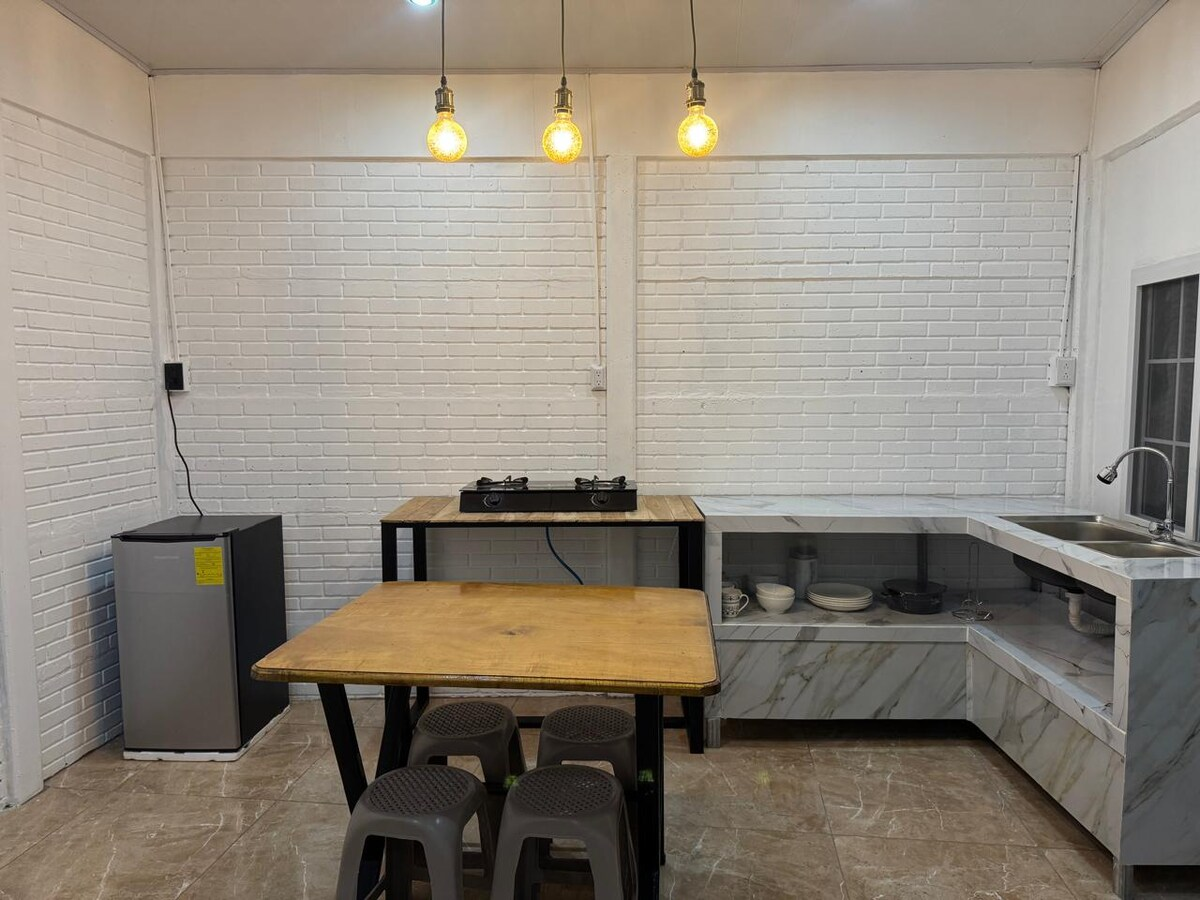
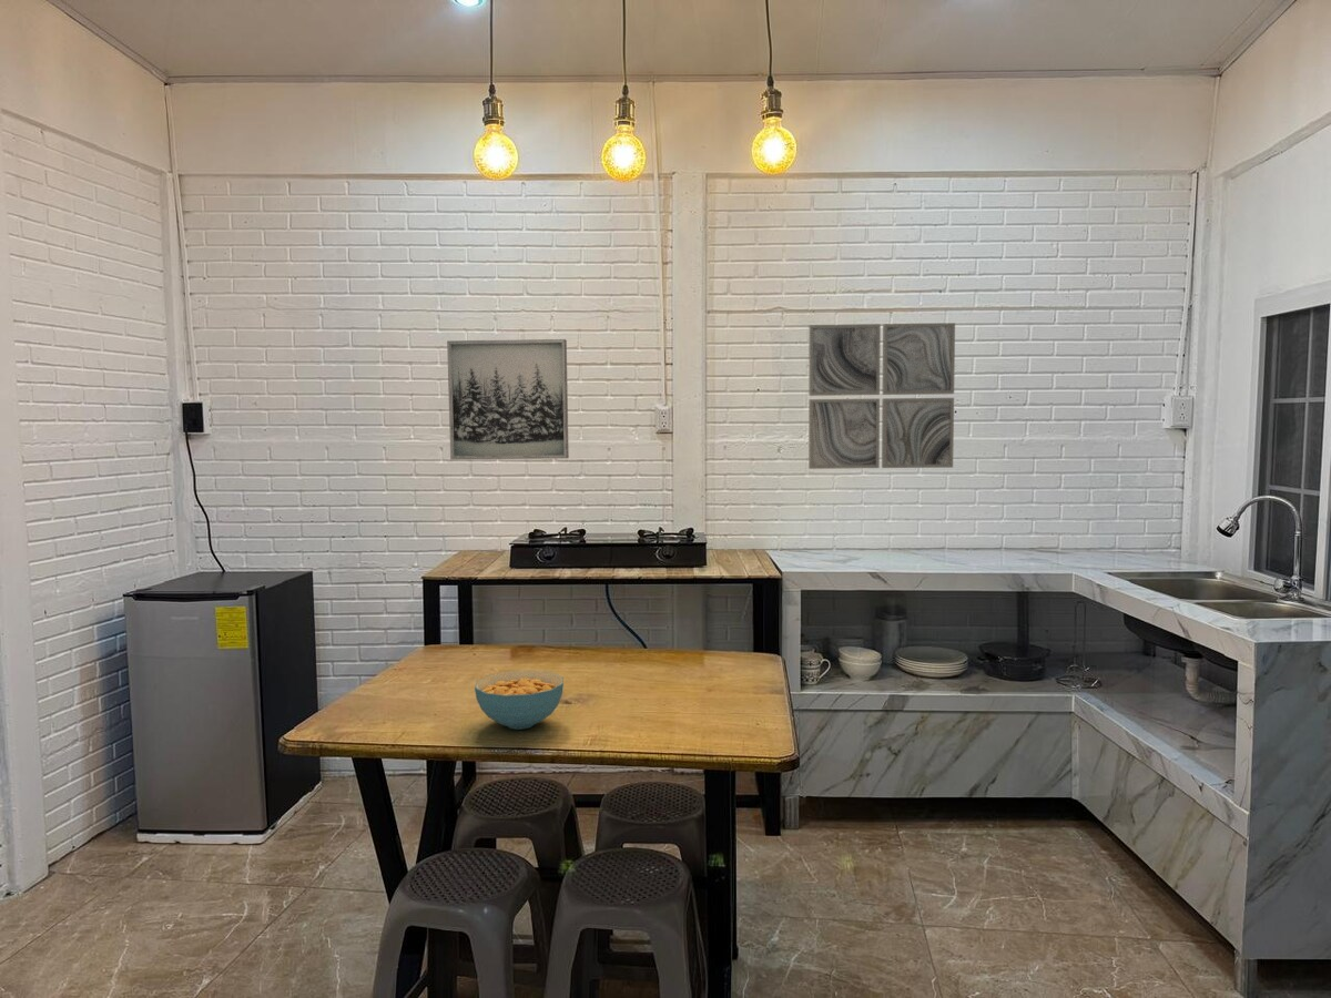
+ wall art (878, 398)
+ cereal bowl (520, 703)
+ wall art (508, 399)
